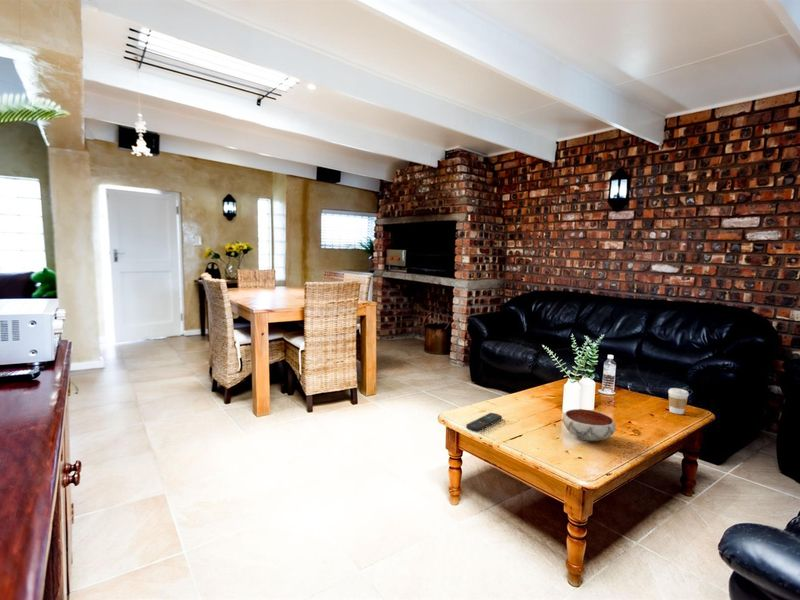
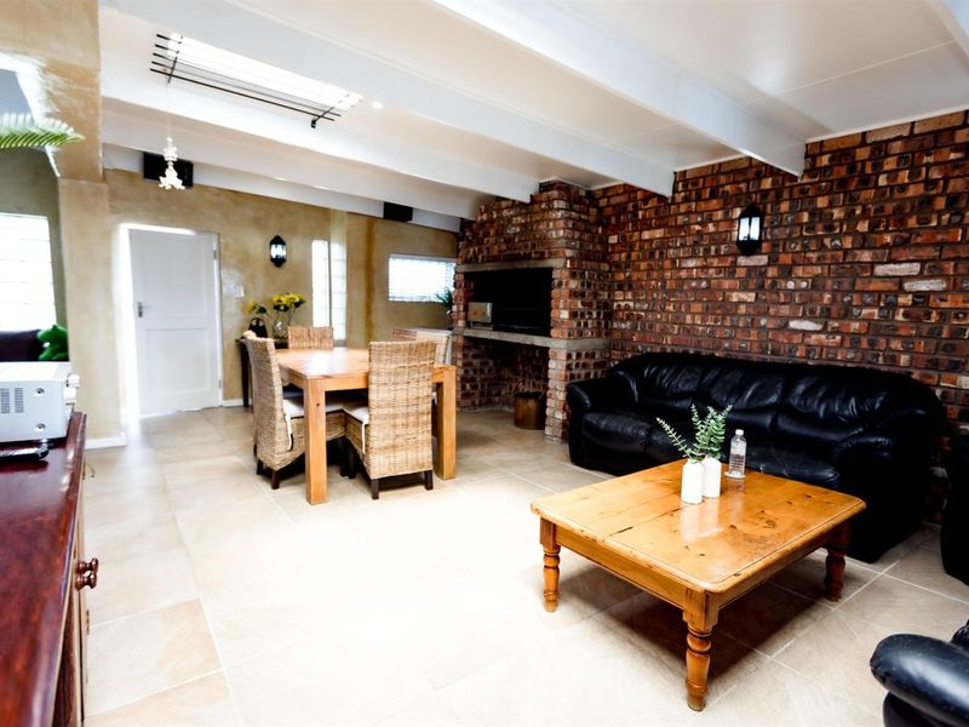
- coffee cup (677, 400)
- remote control (484, 421)
- bowl (588, 427)
